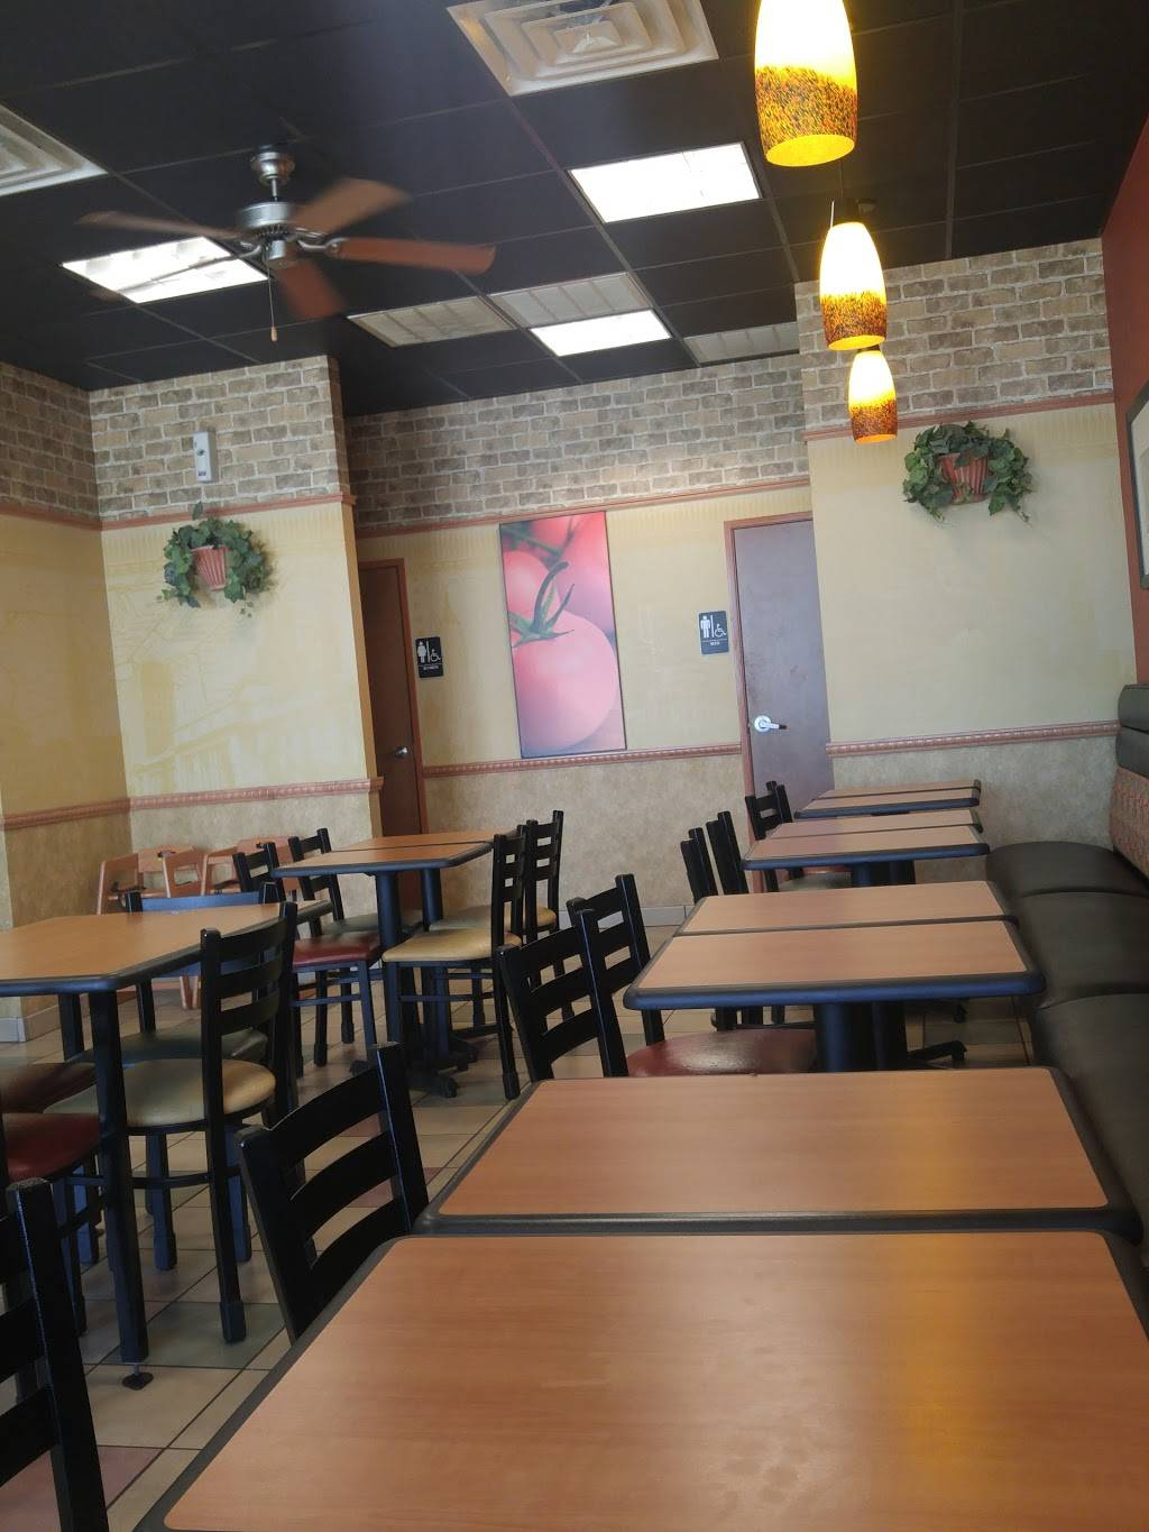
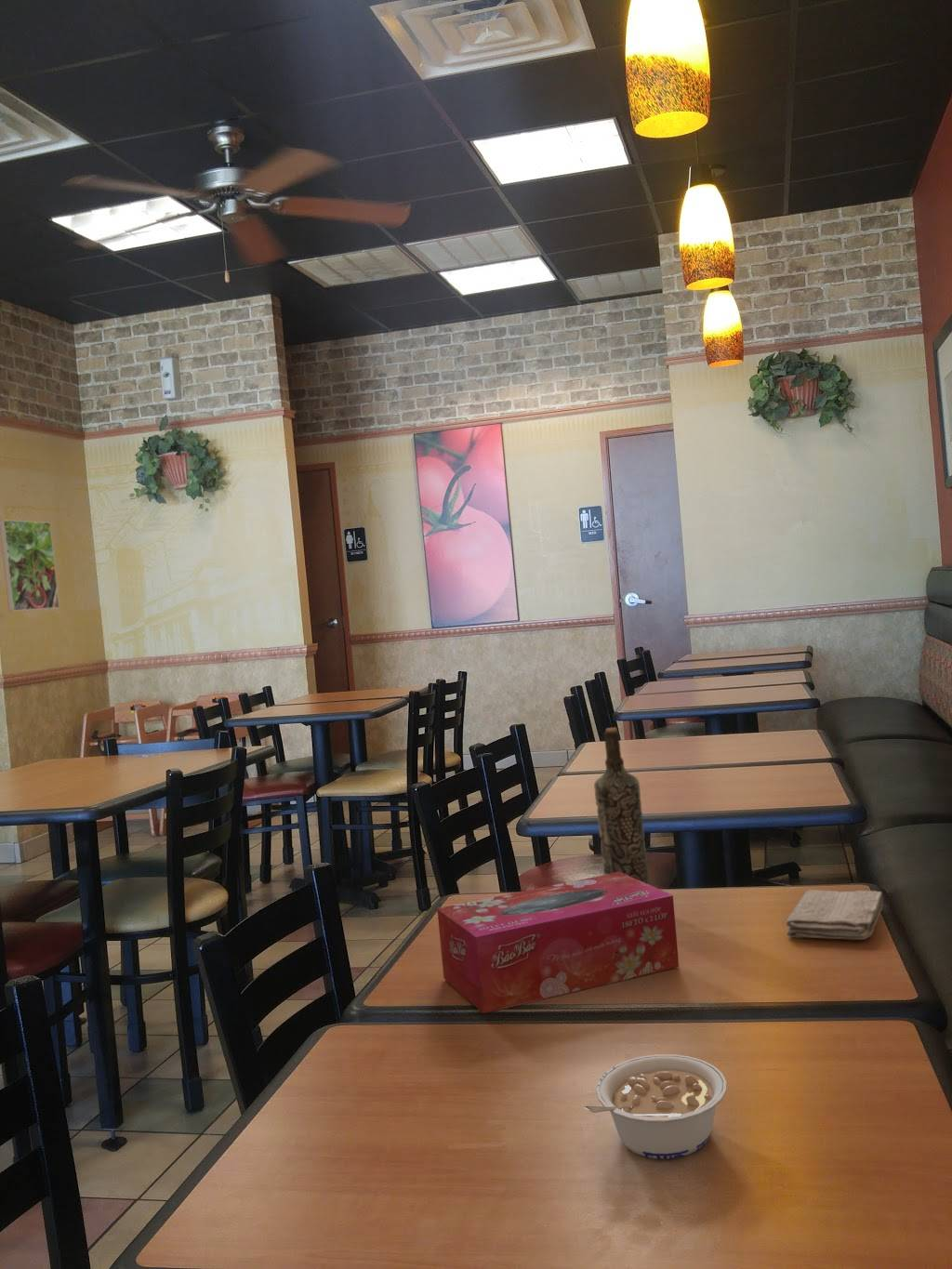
+ tissue box (556, 937)
+ washcloth (835, 911)
+ bottle (620, 818)
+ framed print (30, 565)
+ legume (661, 1107)
